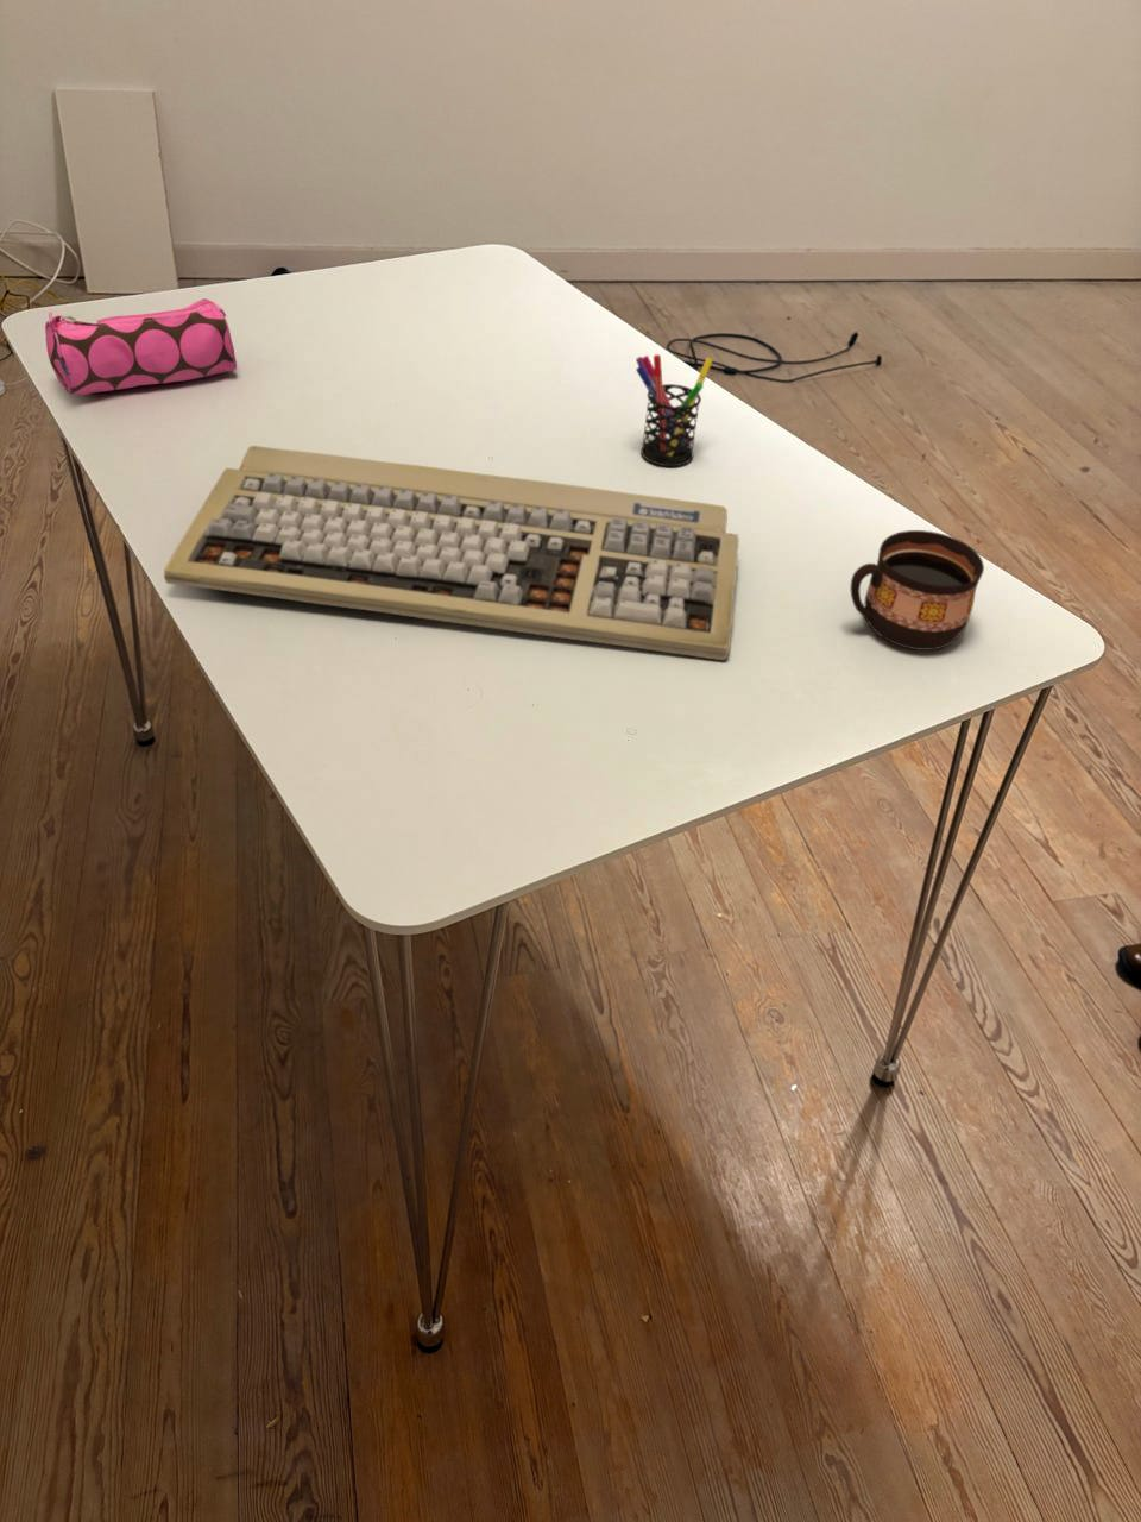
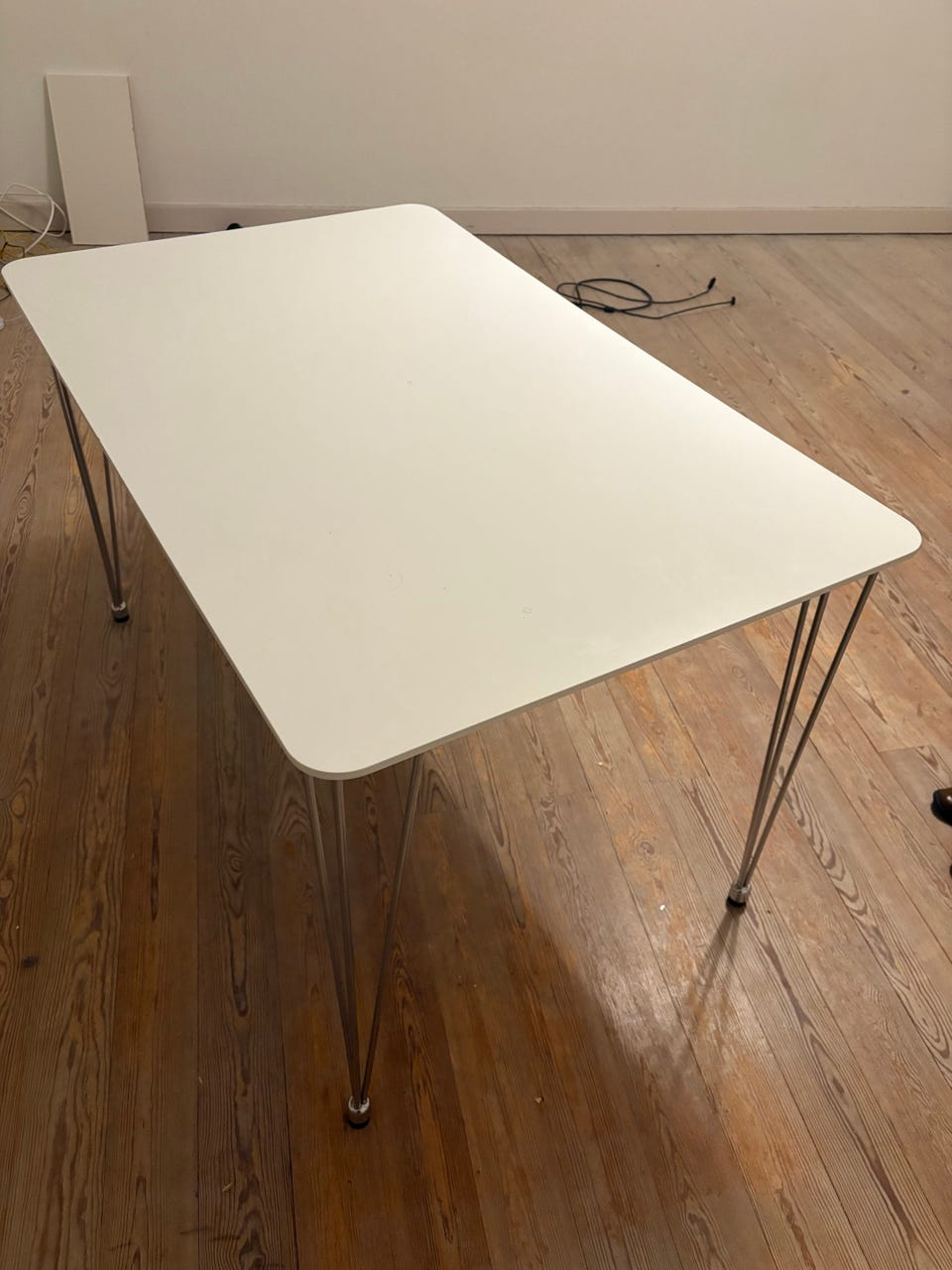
- pencil case (141, 343)
- cup (914, 590)
- pen holder (674, 406)
- keyboard (465, 545)
